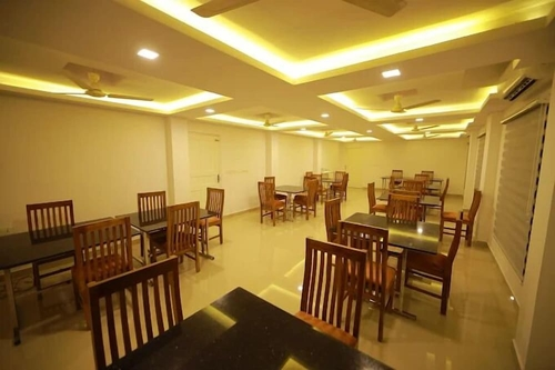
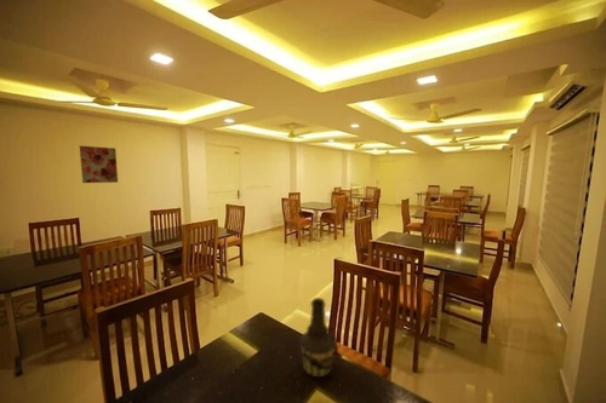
+ wall art (99, 165)
+ bottle (319, 333)
